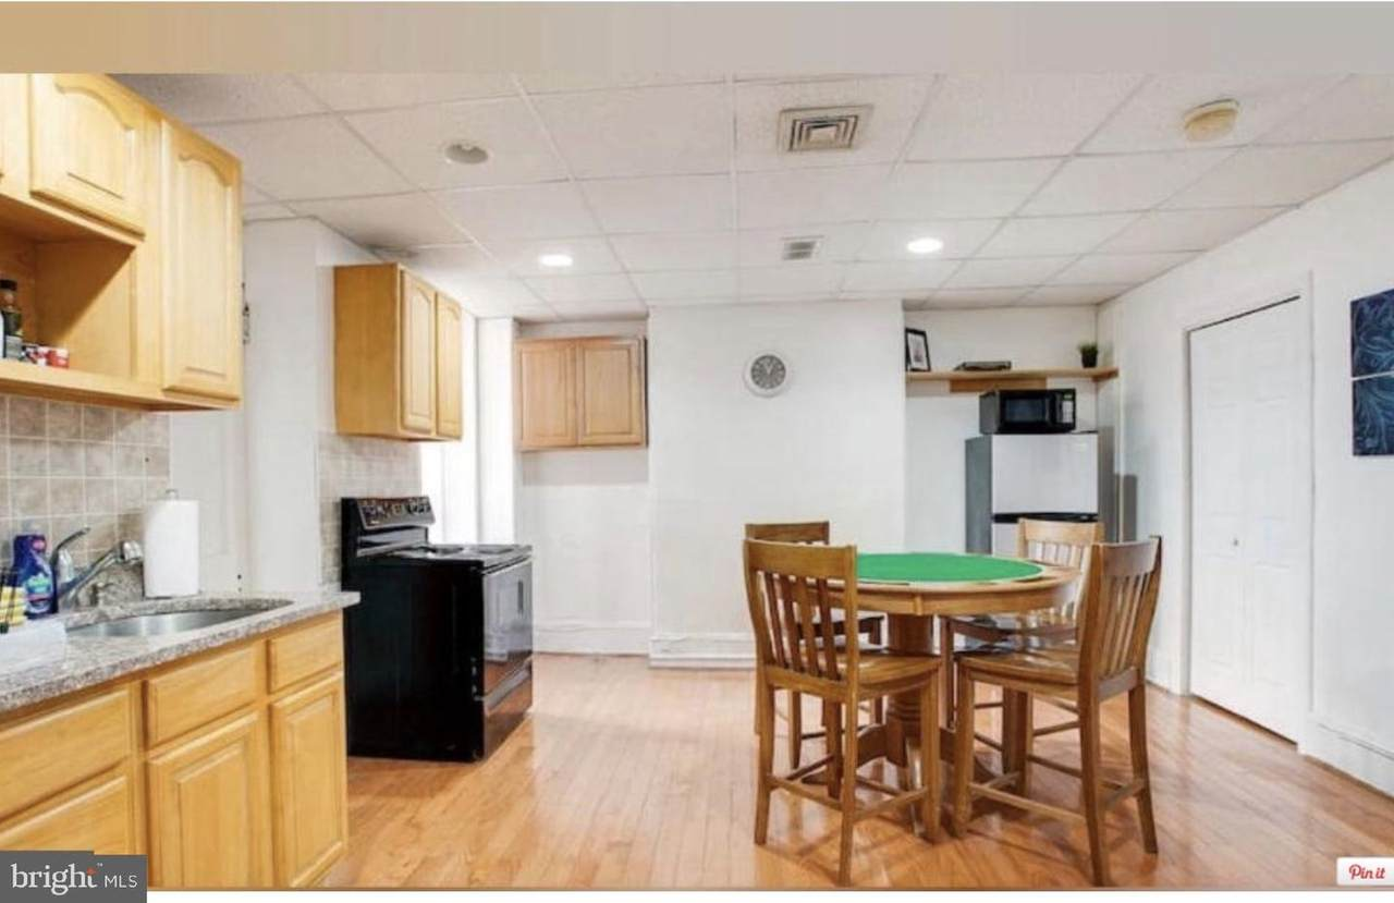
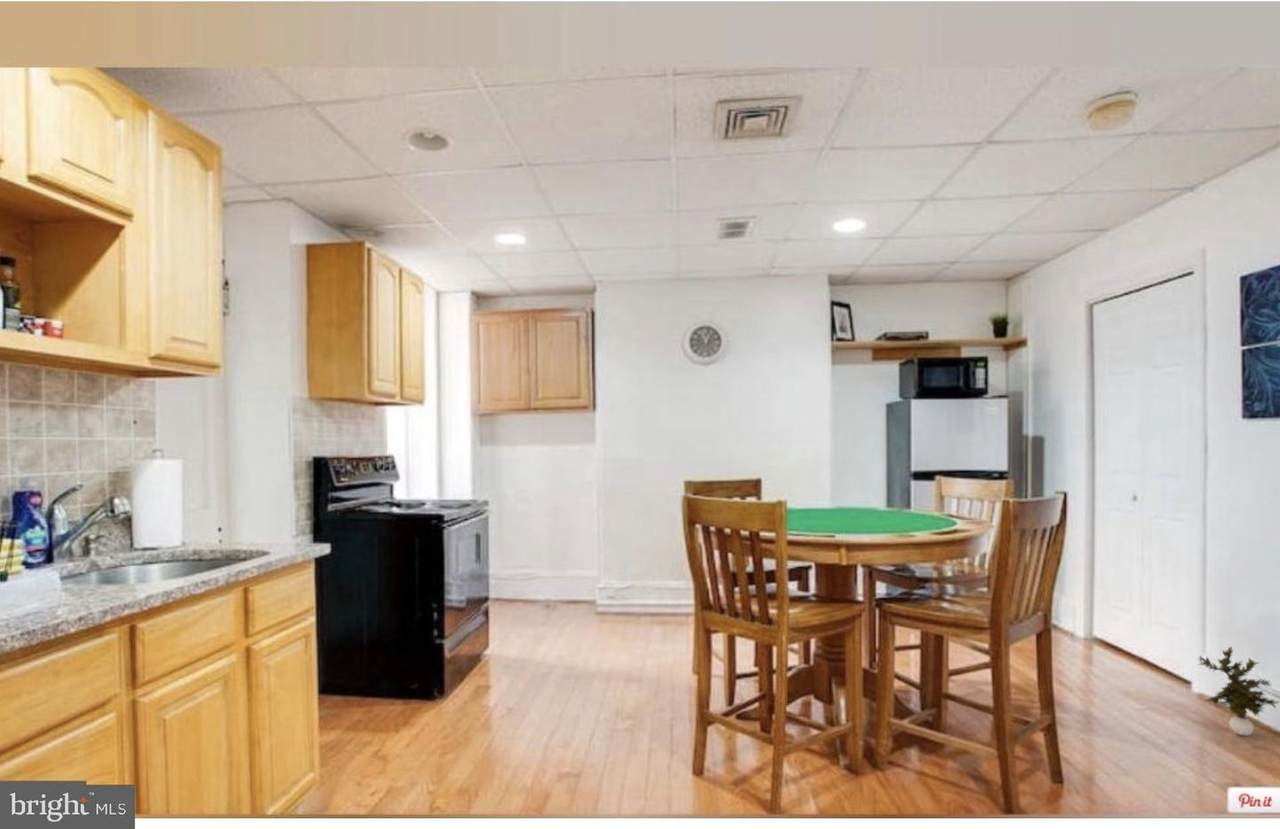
+ potted plant (1233, 691)
